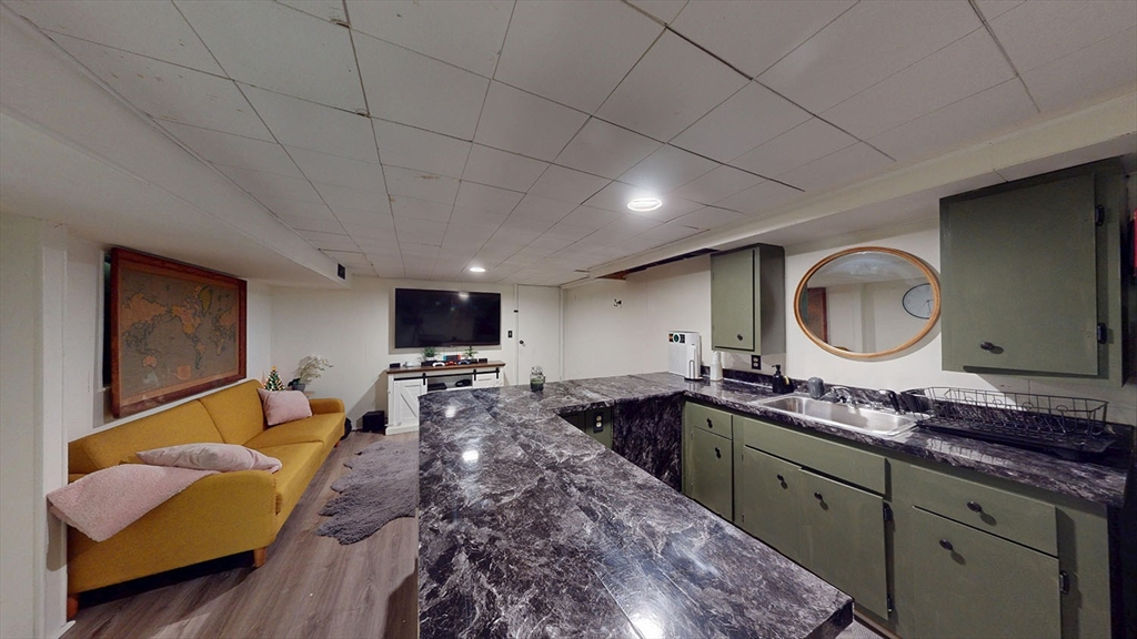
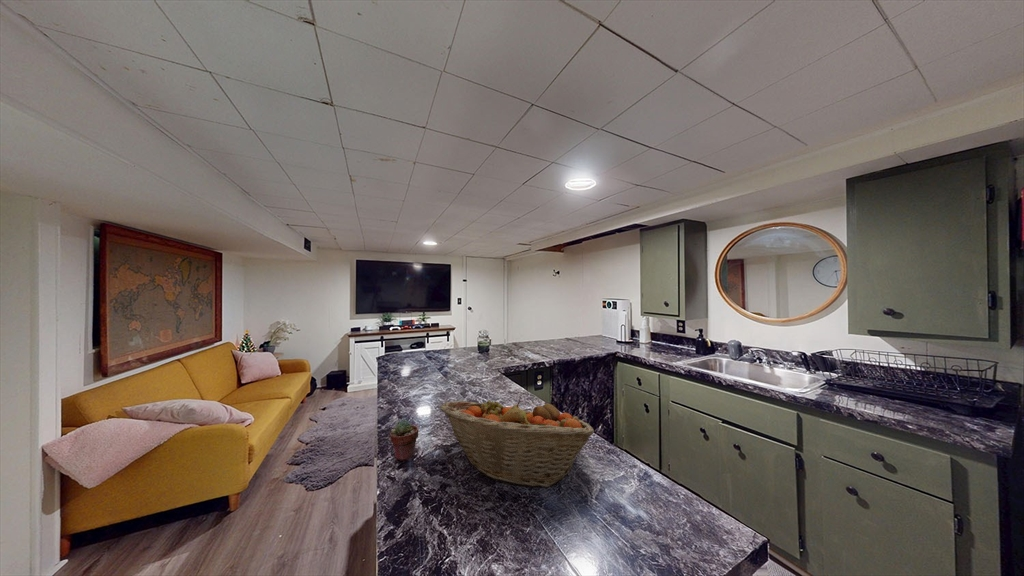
+ fruit basket (514, 428)
+ potted succulent (404, 438)
